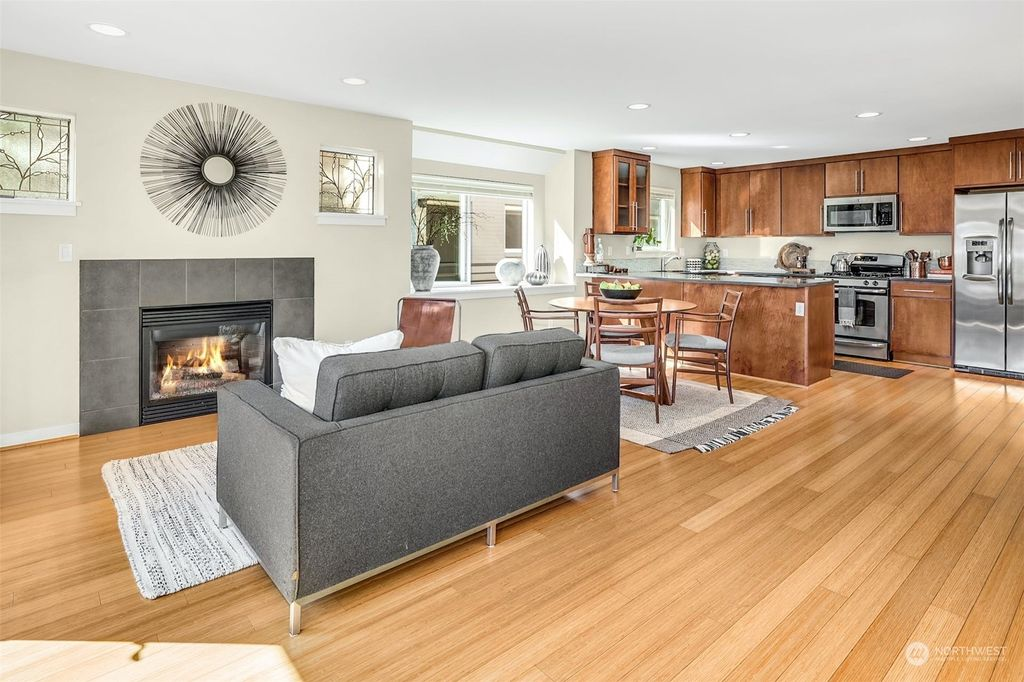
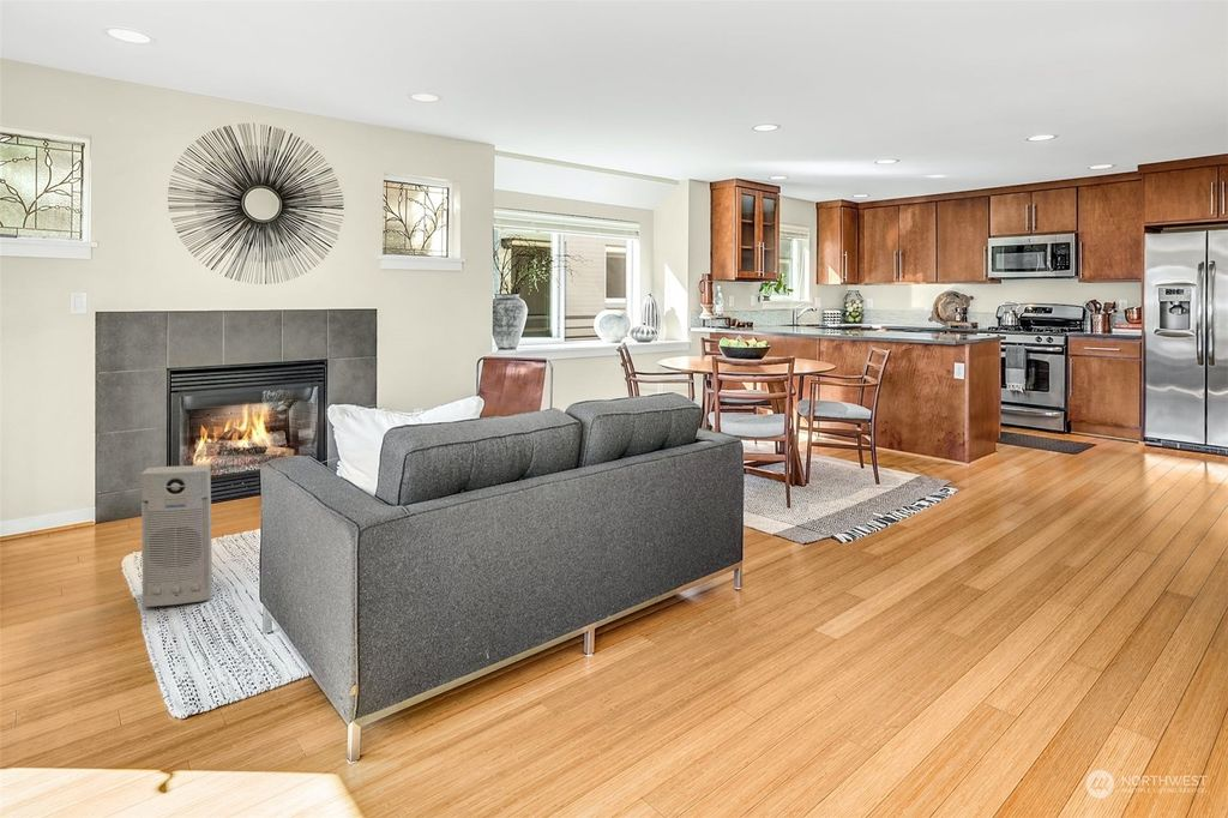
+ air purifier (177, 531)
